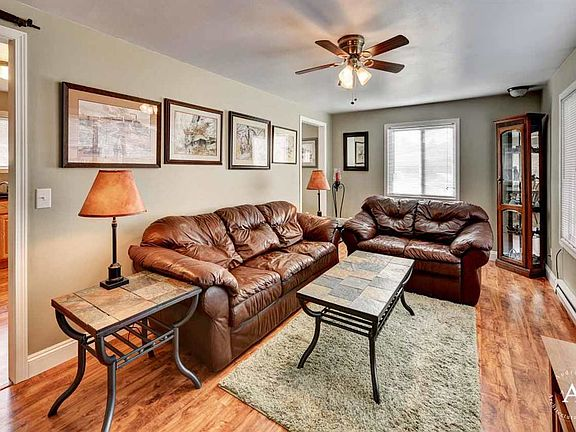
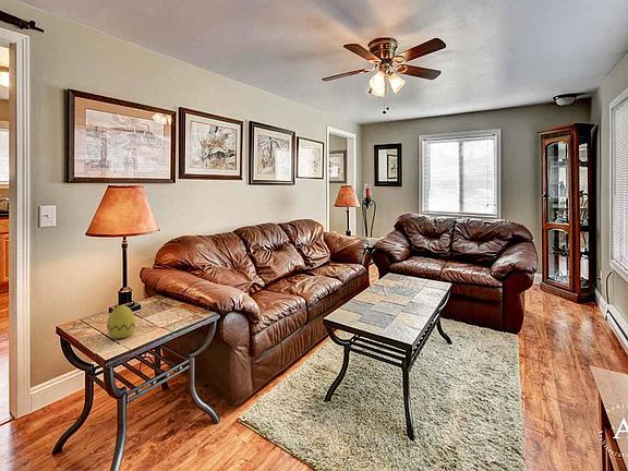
+ decorative egg (121, 321)
